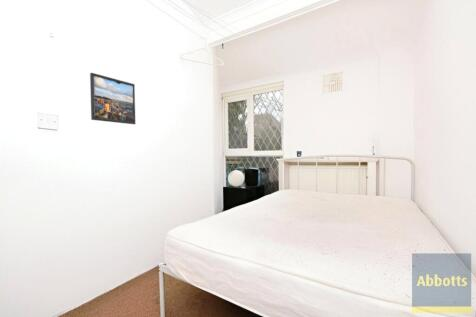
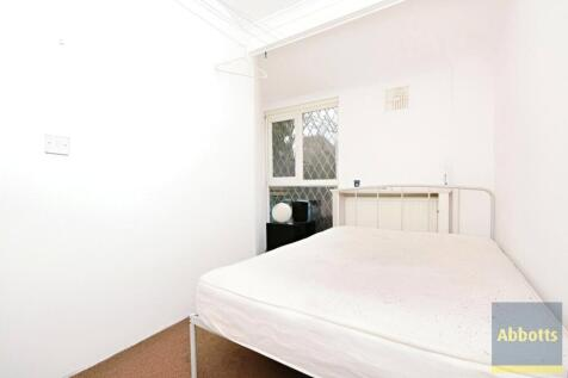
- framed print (114, 100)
